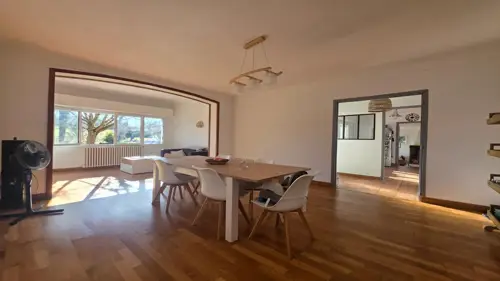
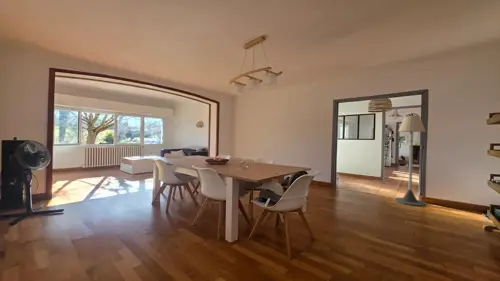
+ floor lamp (410, 159)
